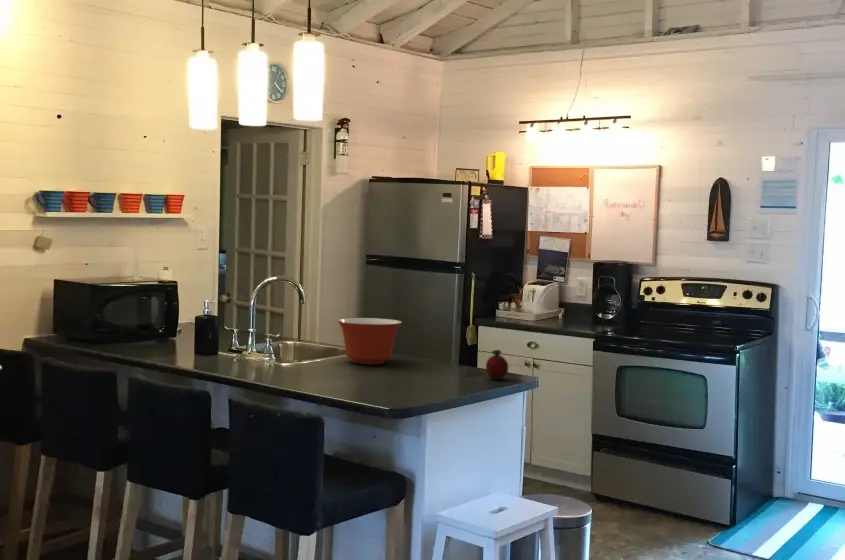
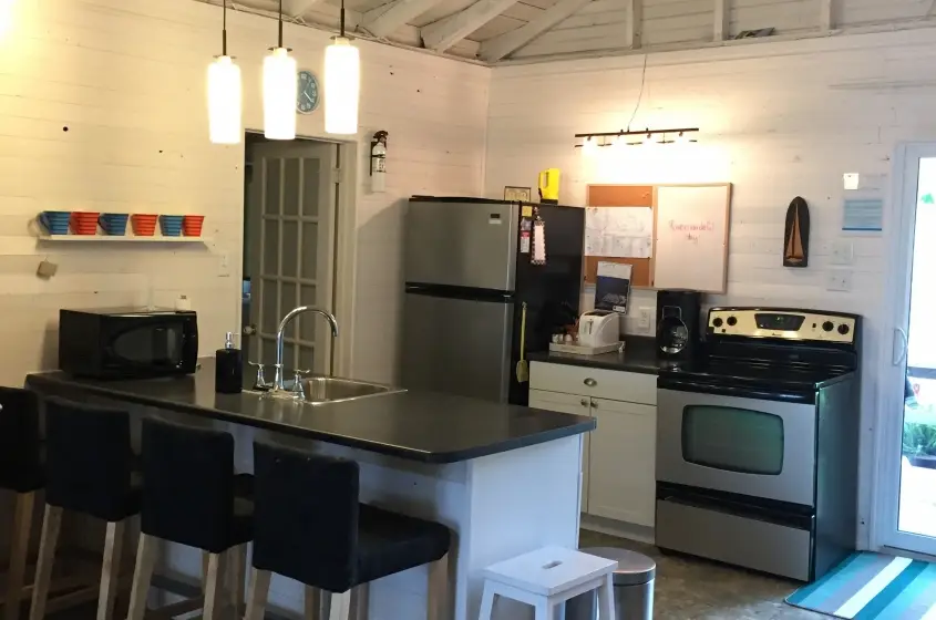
- mixing bowl (369, 341)
- fruit (497, 364)
